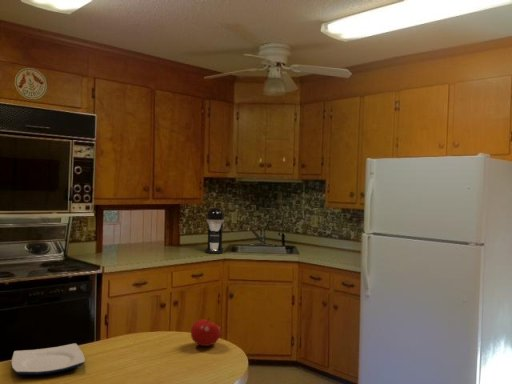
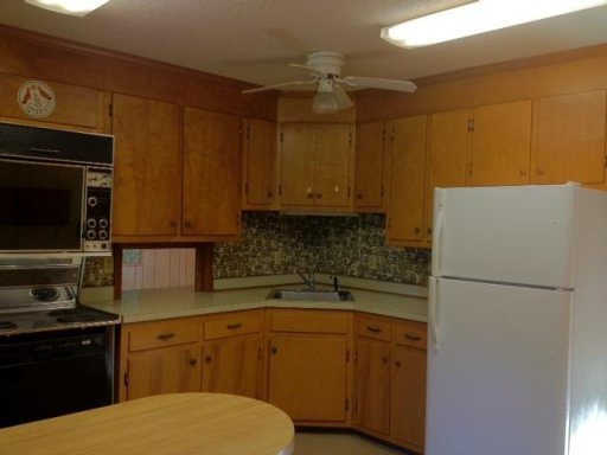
- fruit (205, 331)
- coffee maker (215, 229)
- plate (48, 360)
